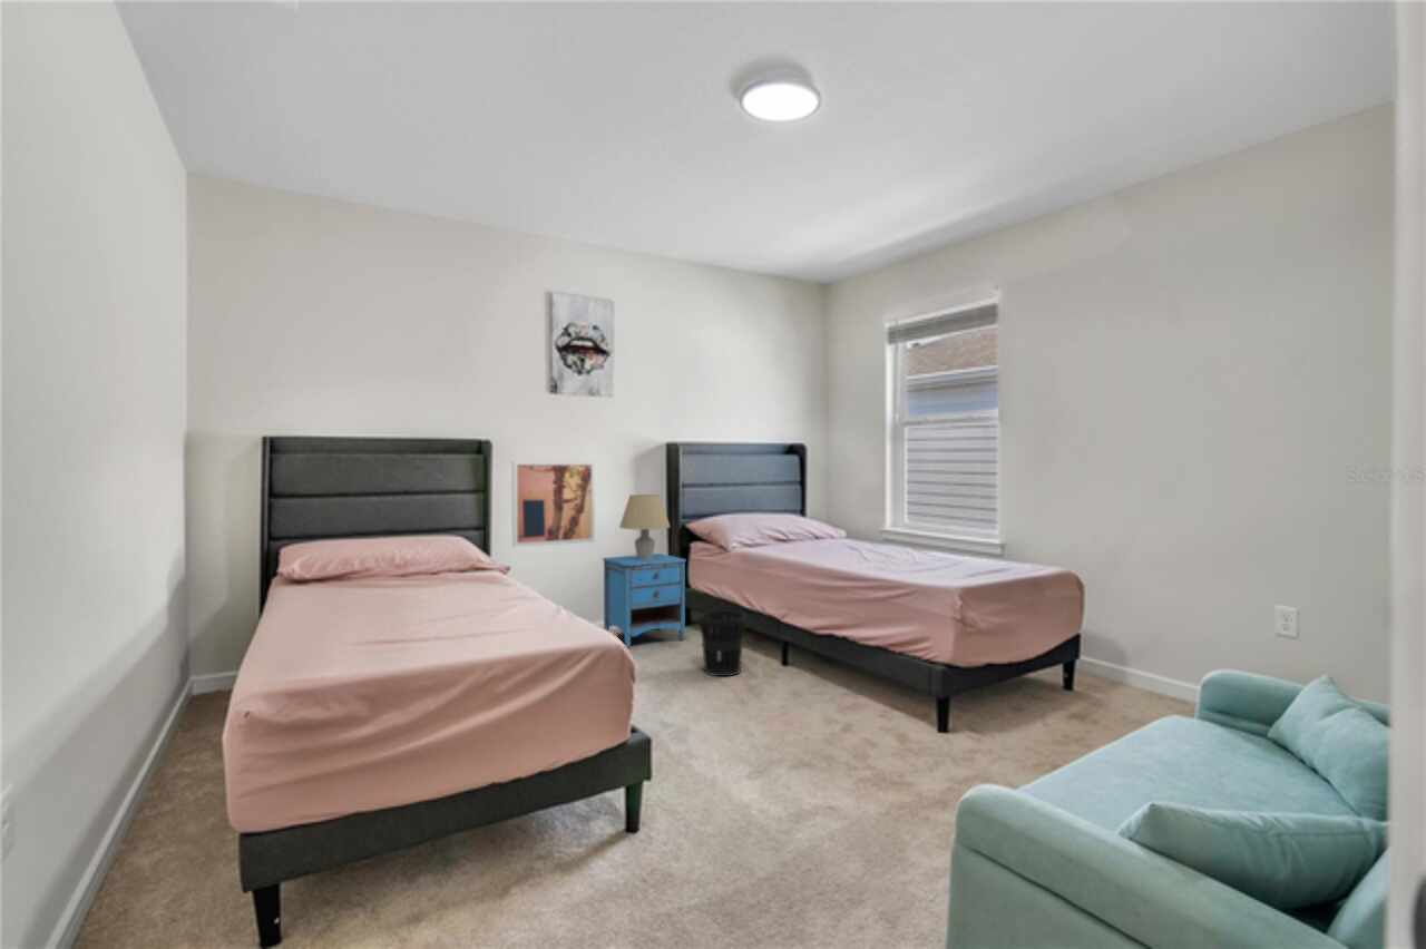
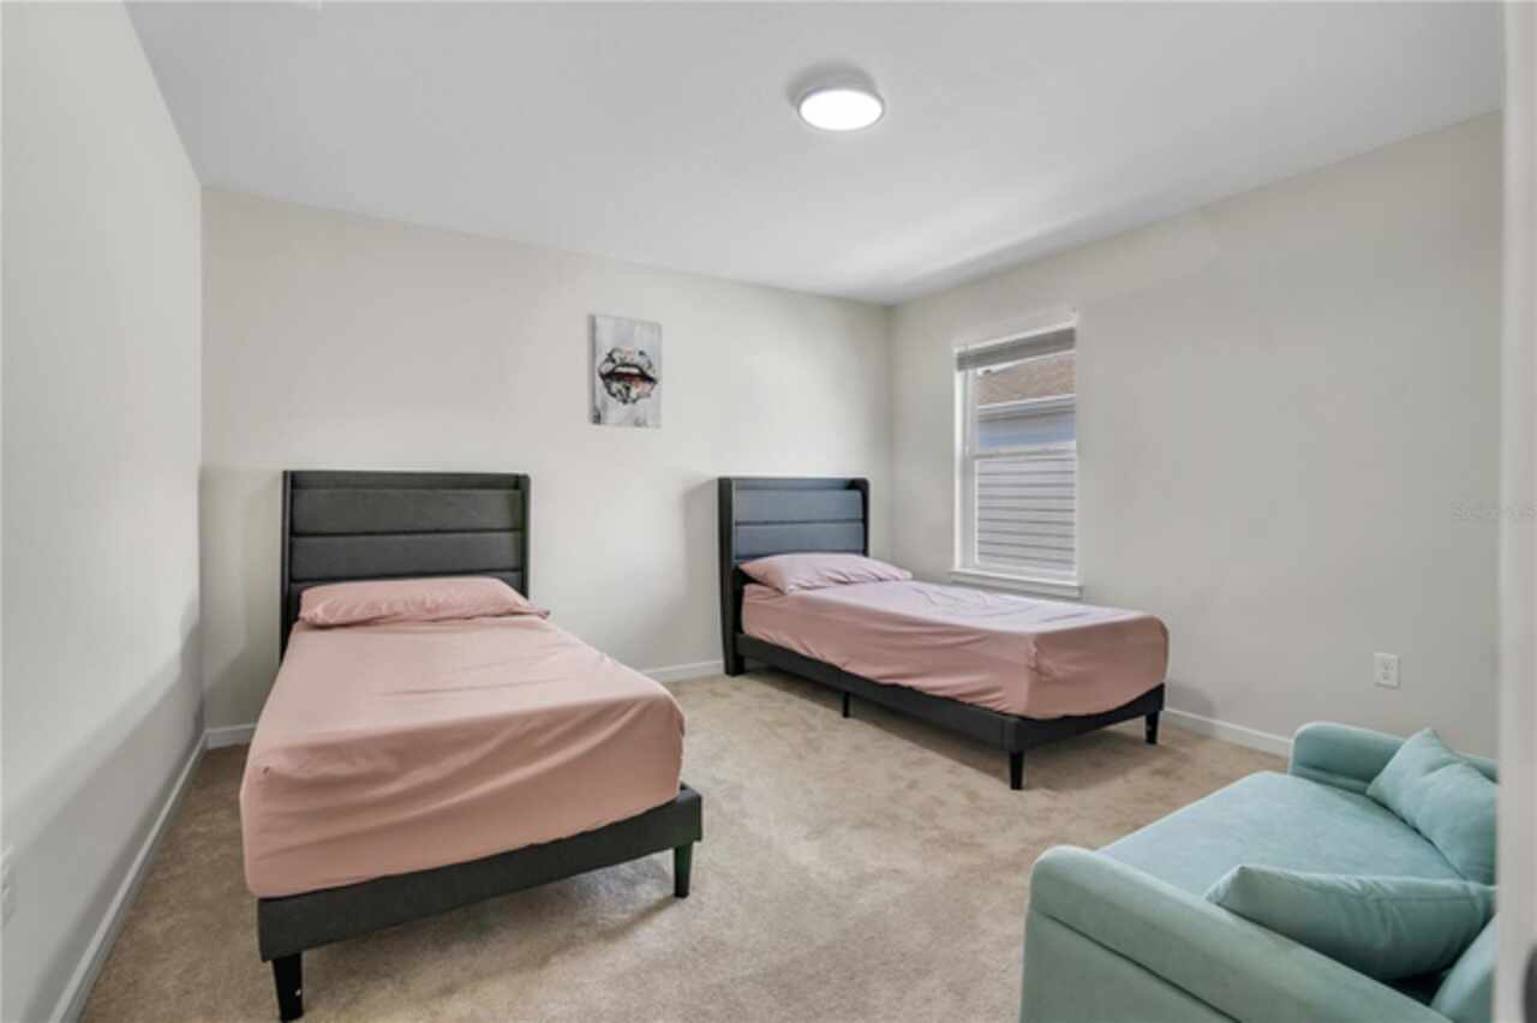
- nightstand (644, 598)
- table lamp (644, 527)
- wastebasket (722, 643)
- wall art (554, 502)
